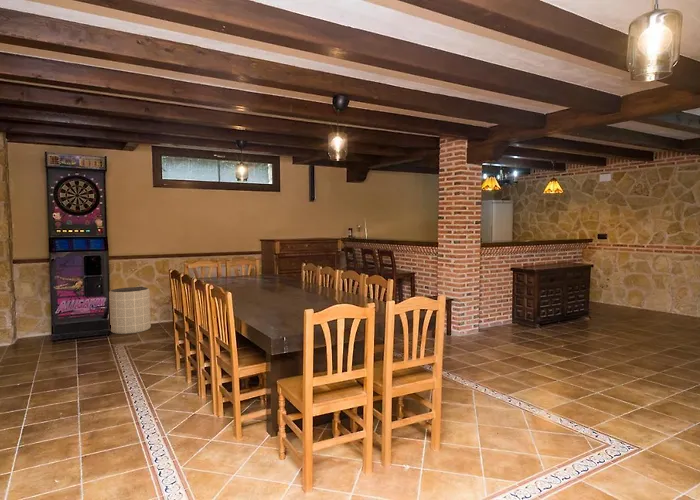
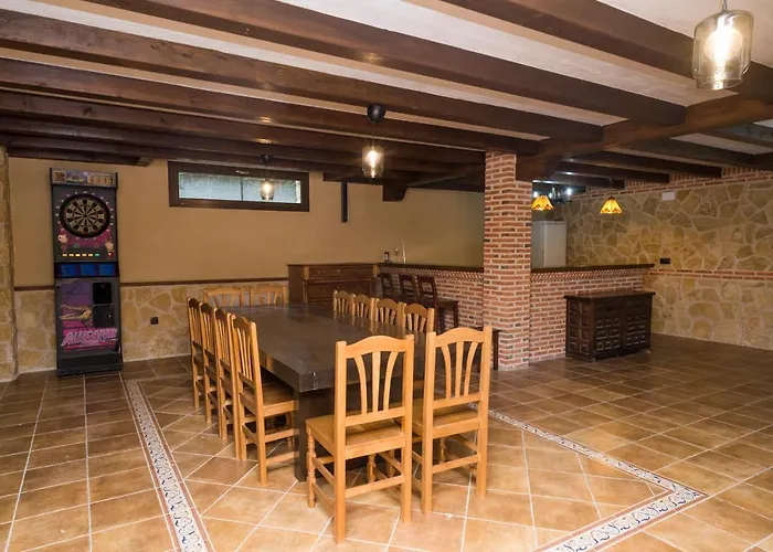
- trash can (130, 309)
